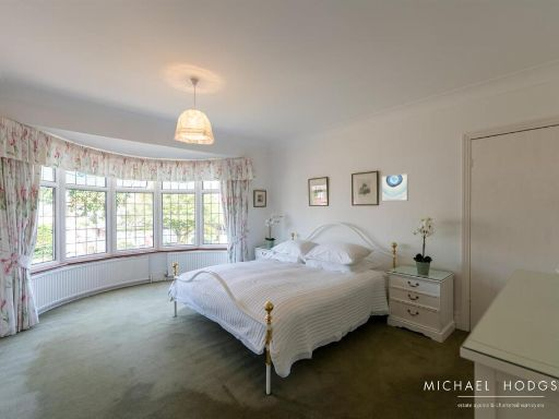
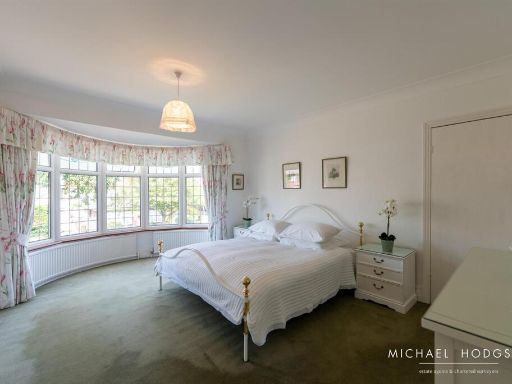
- wall art (394, 188)
